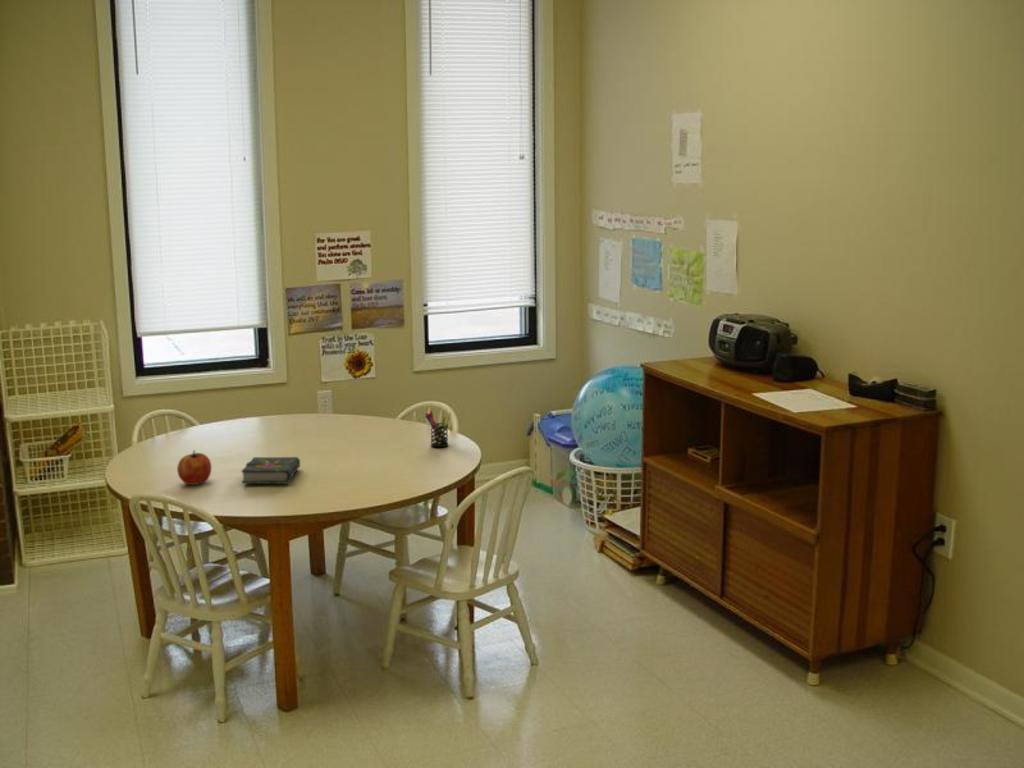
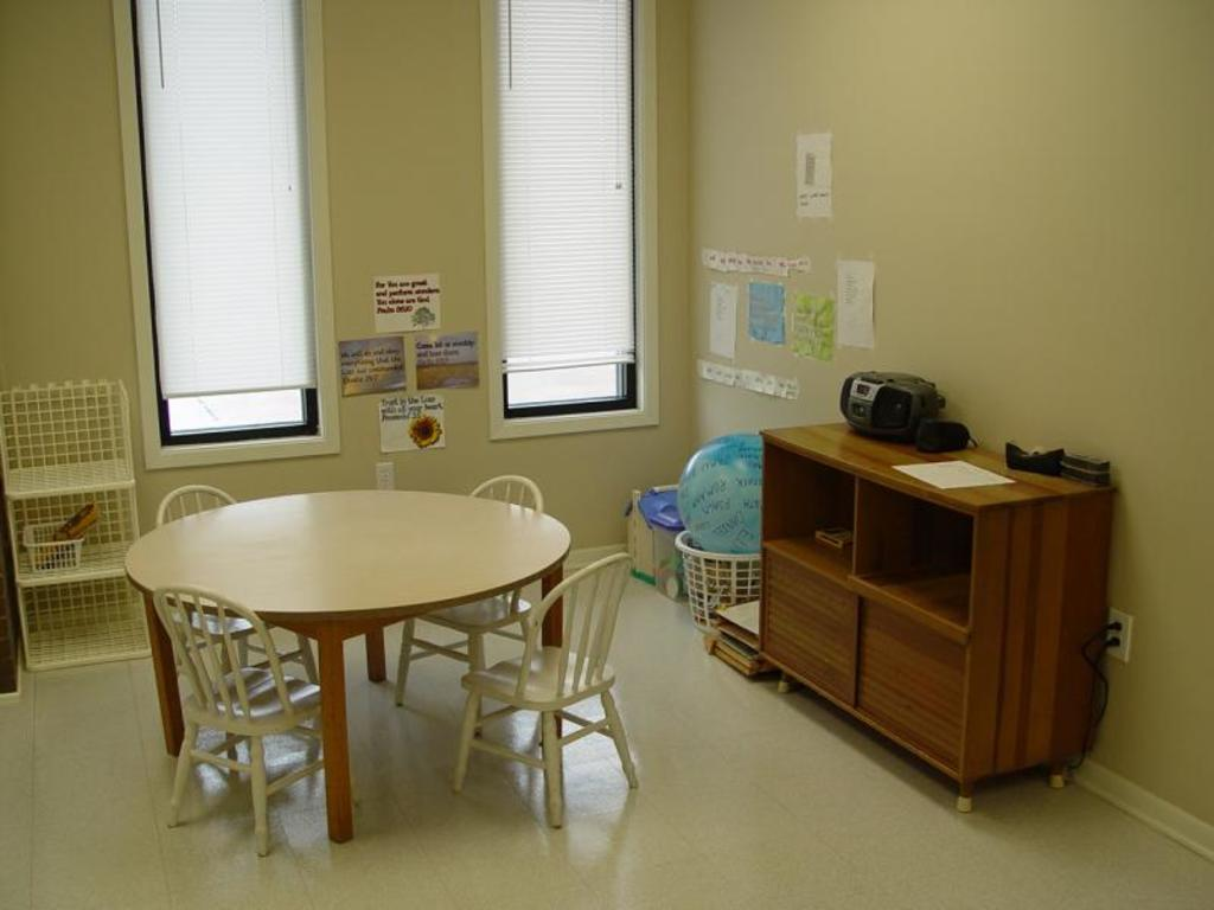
- pen holder (439, 428)
- book (271, 469)
- fruit (194, 467)
